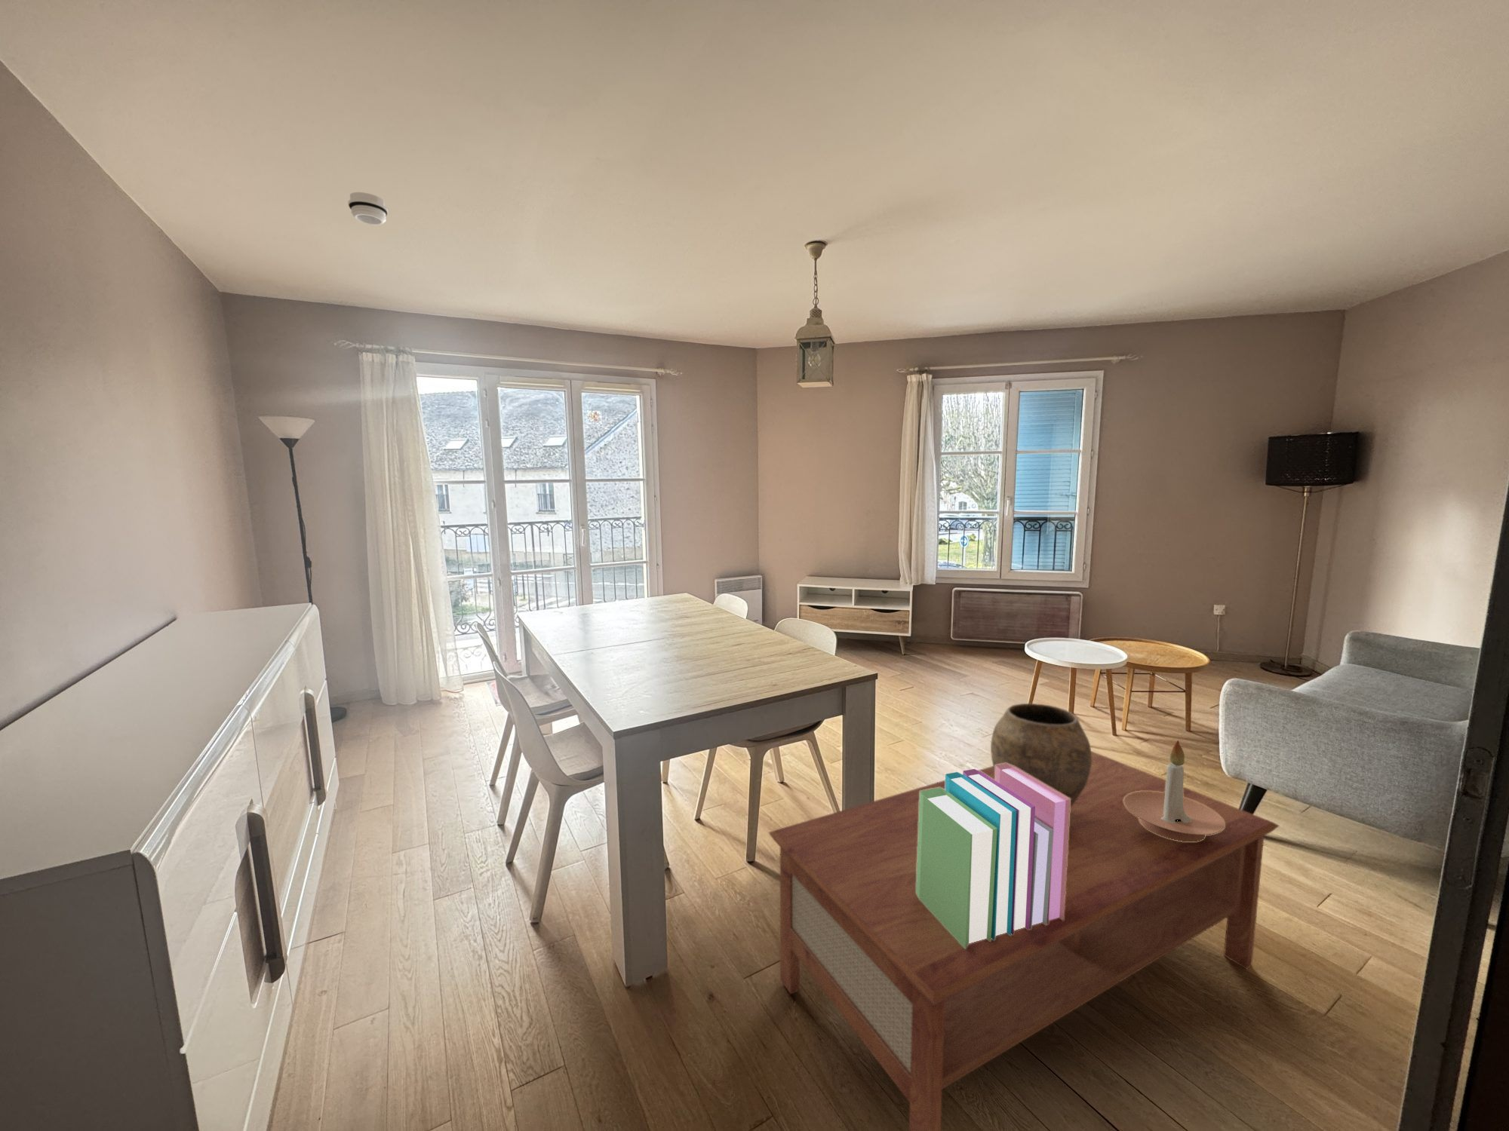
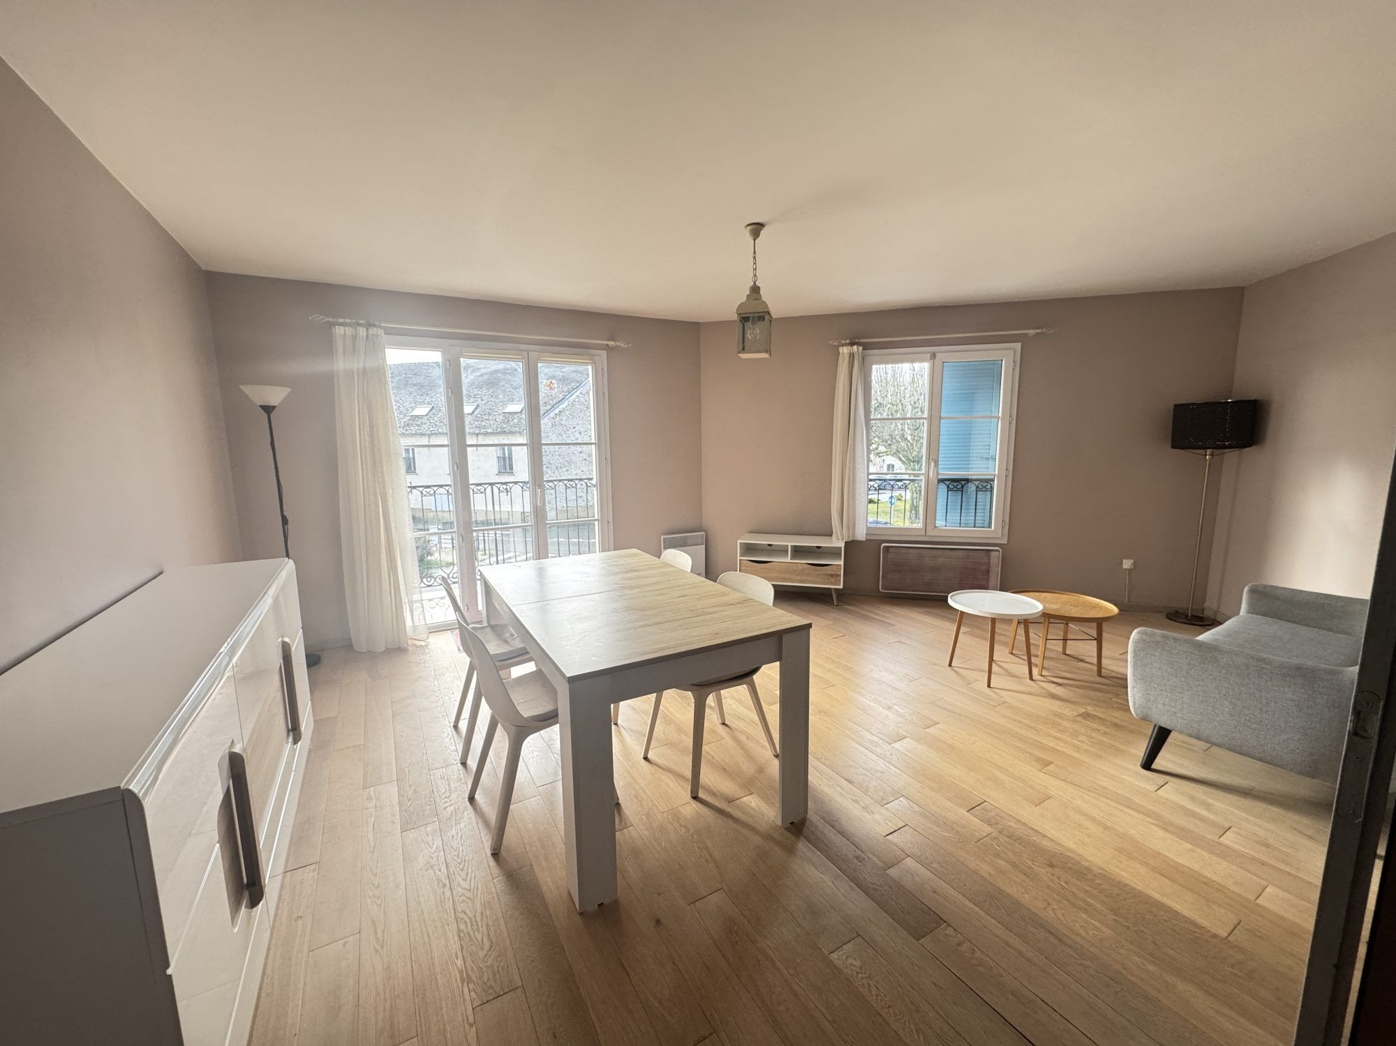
- coffee table (1034, 924)
- books (989, 847)
- vase (1038, 763)
- candle holder (1174, 783)
- smoke detector (368, 209)
